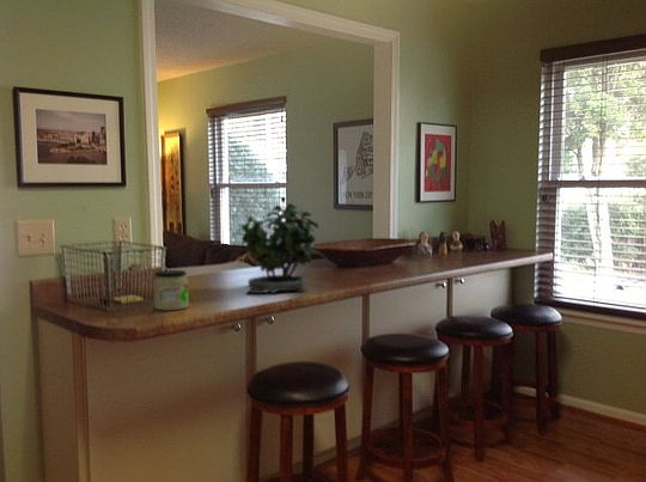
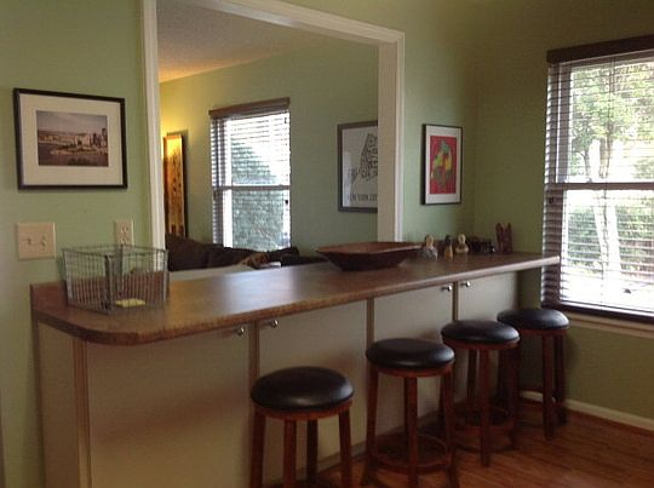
- jar (171, 289)
- potted plant (280, 243)
